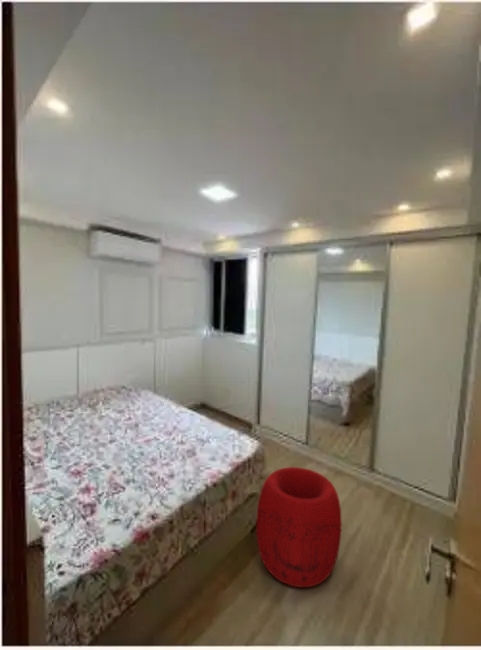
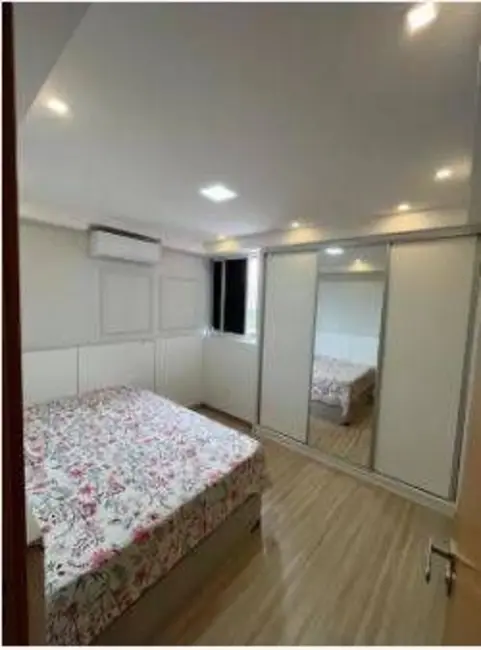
- pouf (298, 521)
